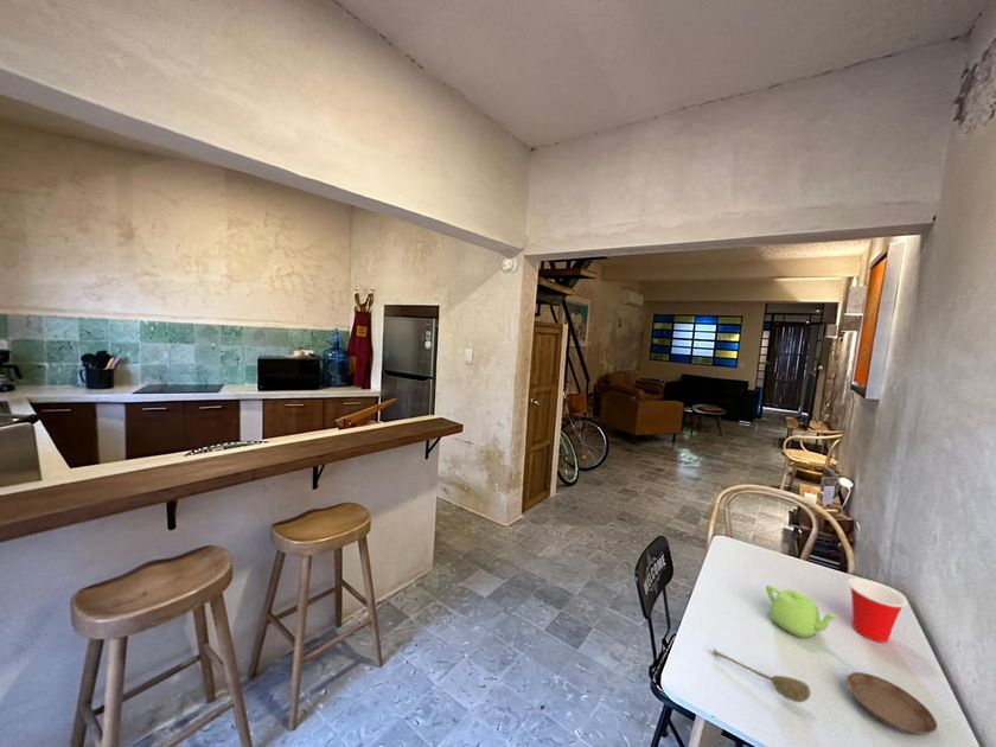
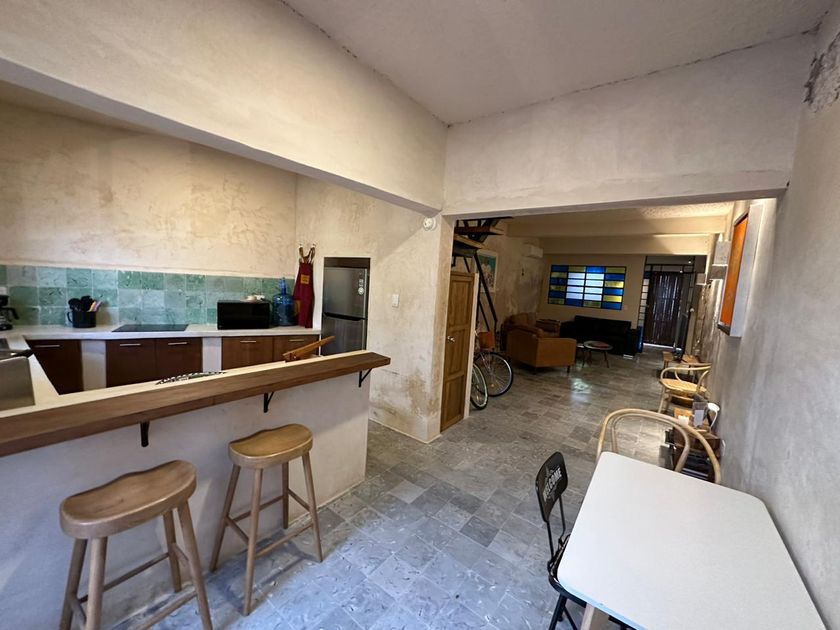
- cup (873, 611)
- saucer (888, 704)
- soupspoon (756, 671)
- teapot (798, 611)
